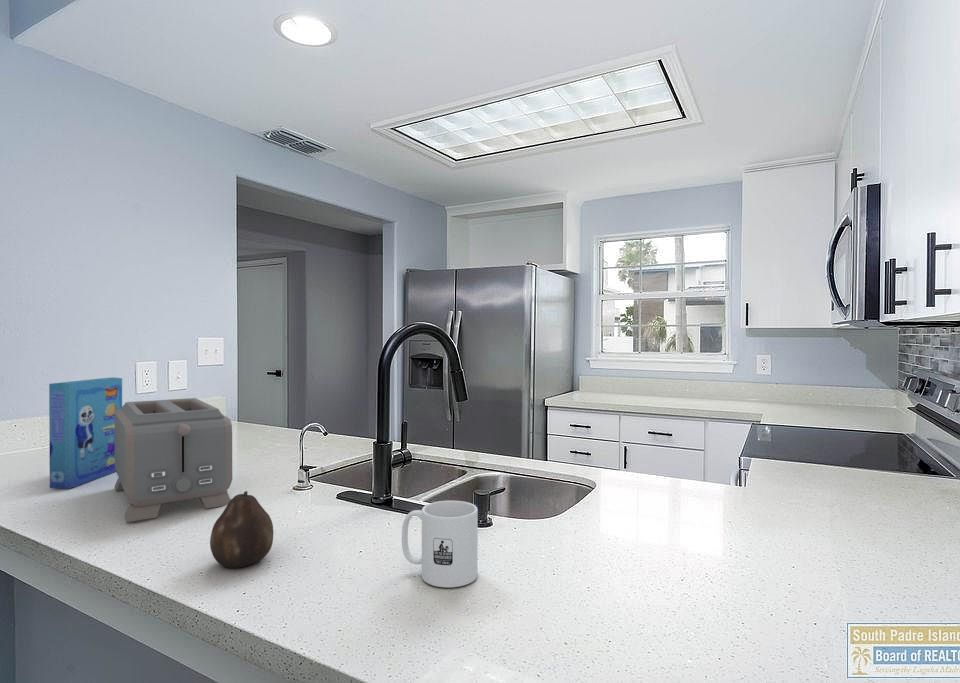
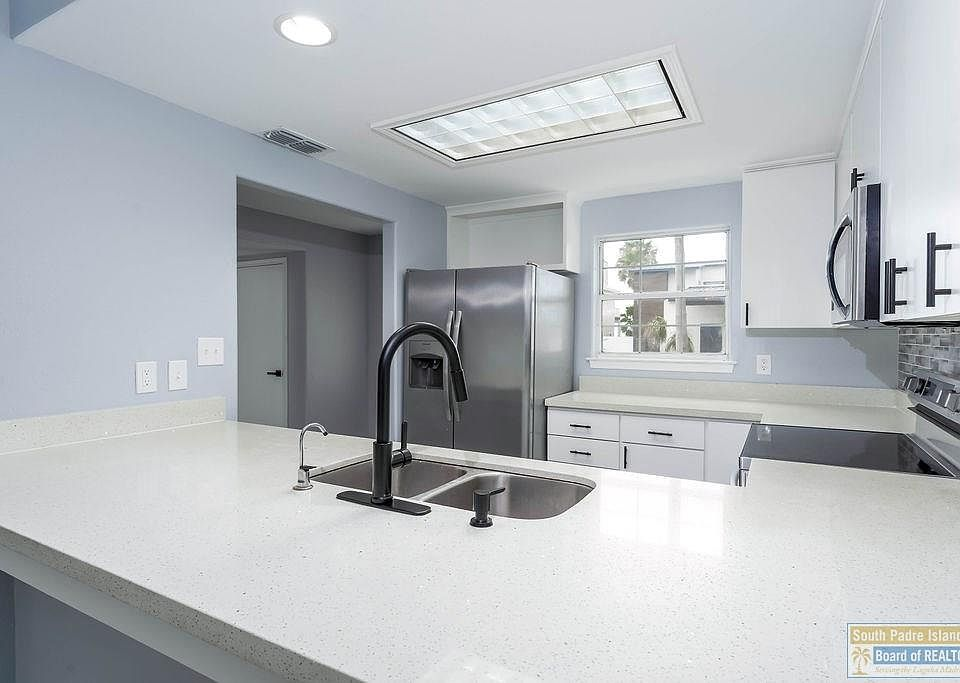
- fruit (242, 528)
- toaster (171, 451)
- mug (438, 540)
- cereal box (88, 429)
